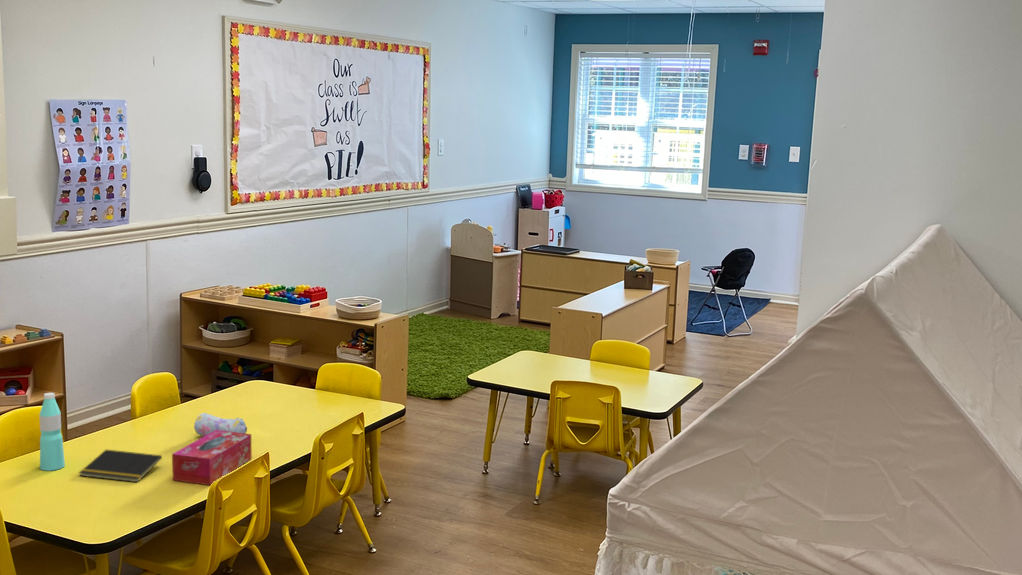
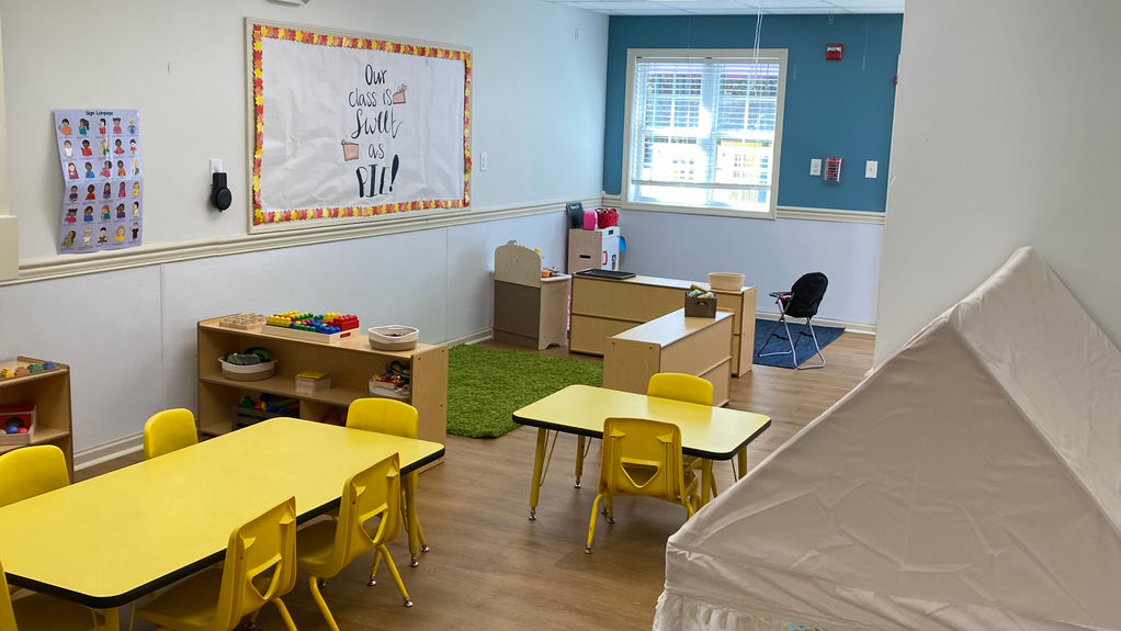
- pencil case (220, 427)
- water bottle (50, 430)
- tissue box (213, 456)
- notepad (121, 465)
